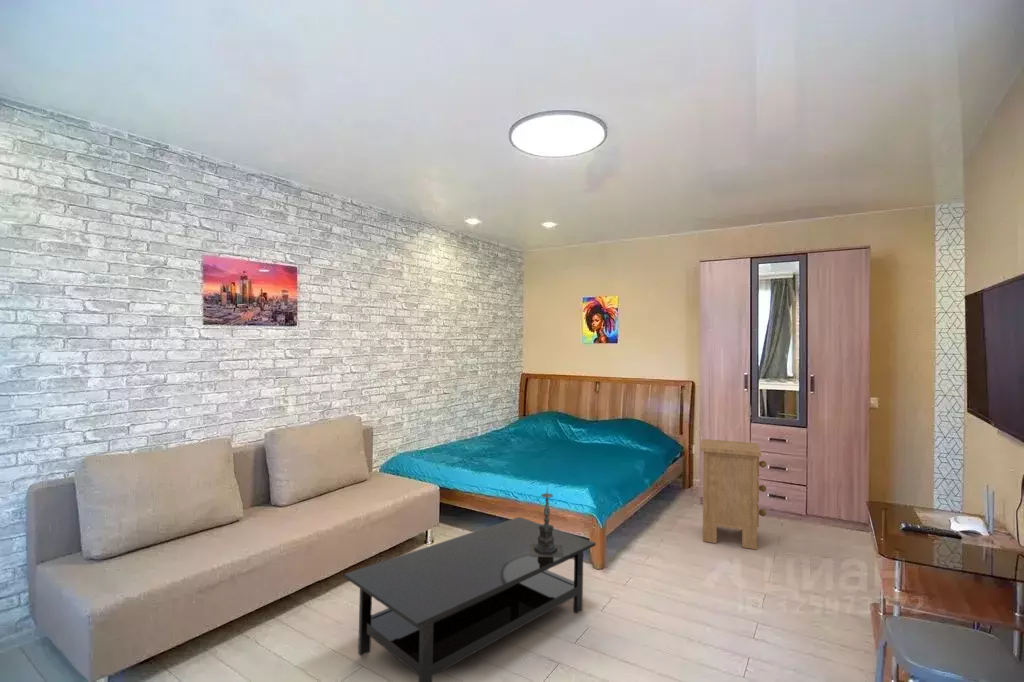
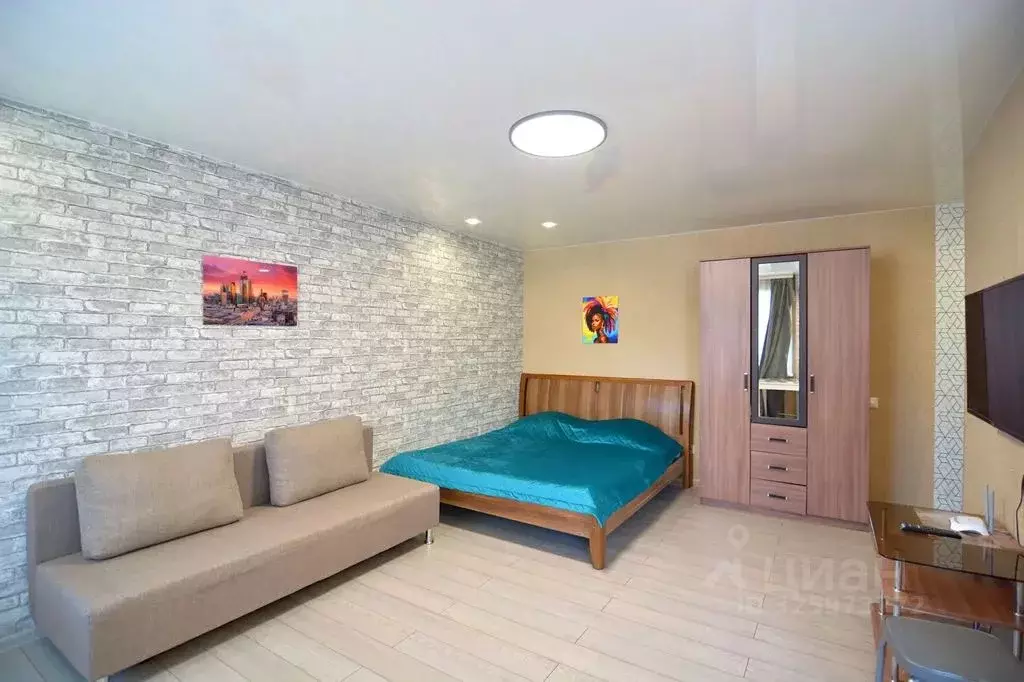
- nightstand (732, 491)
- coffee table (480, 594)
- candle holder (546, 517)
